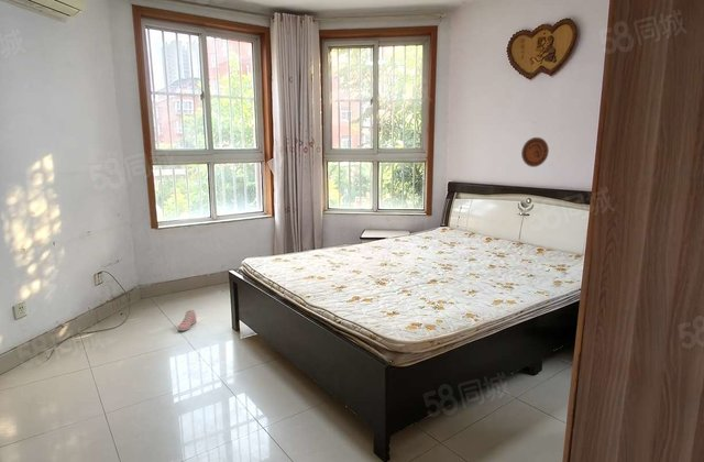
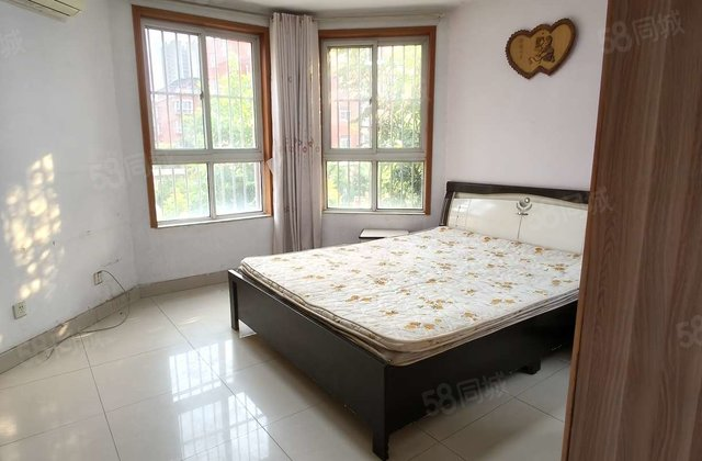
- decorative plate (535, 152)
- sneaker (187, 319)
